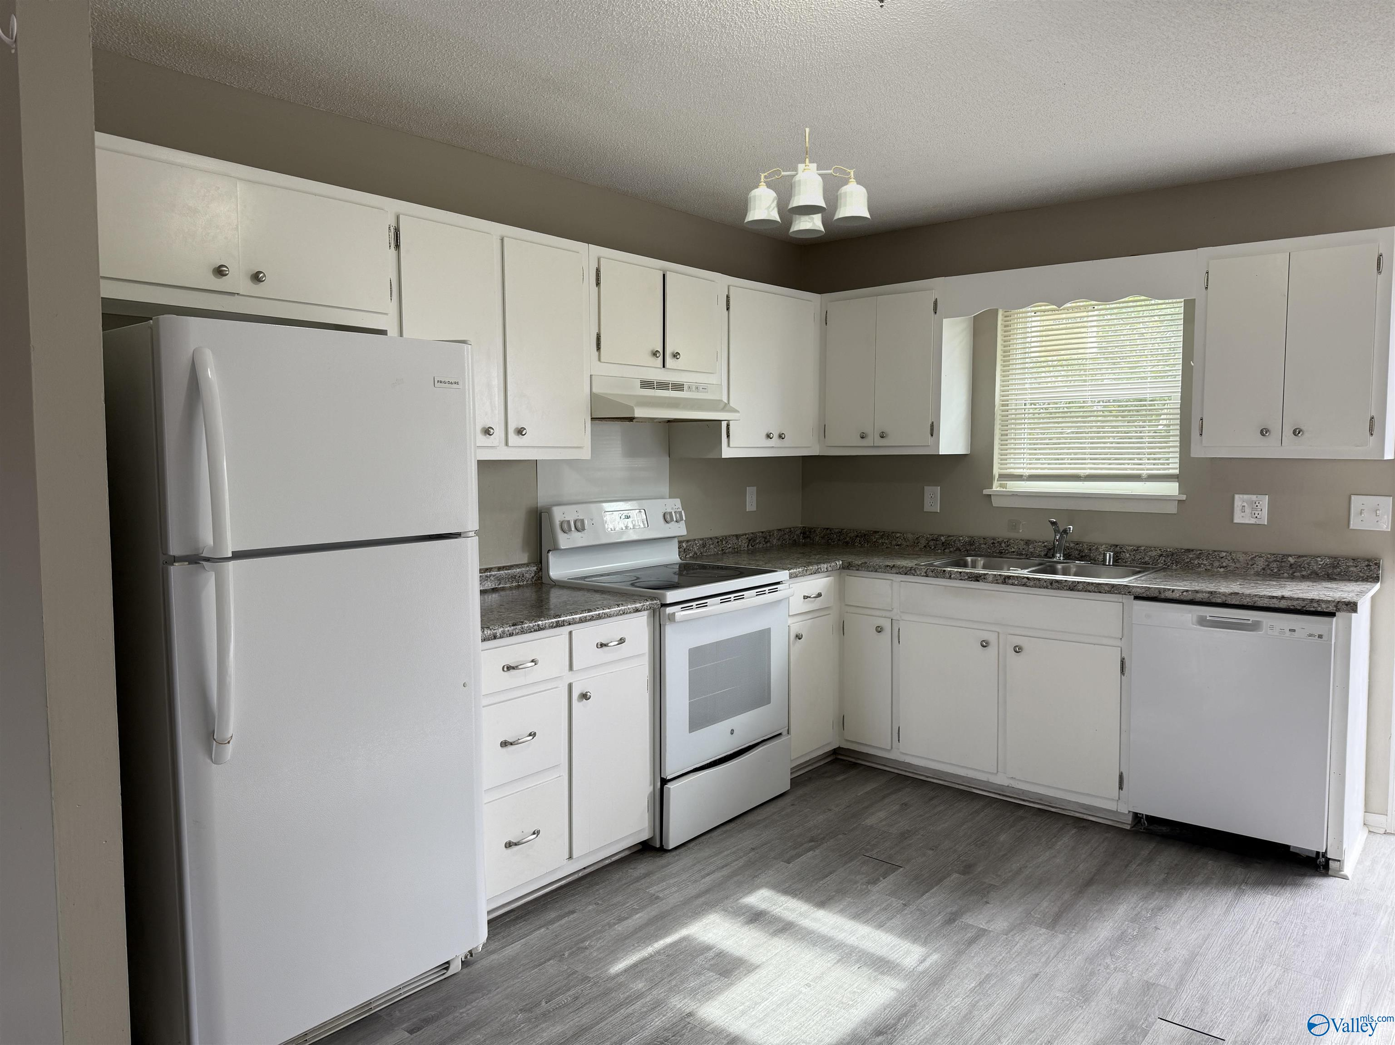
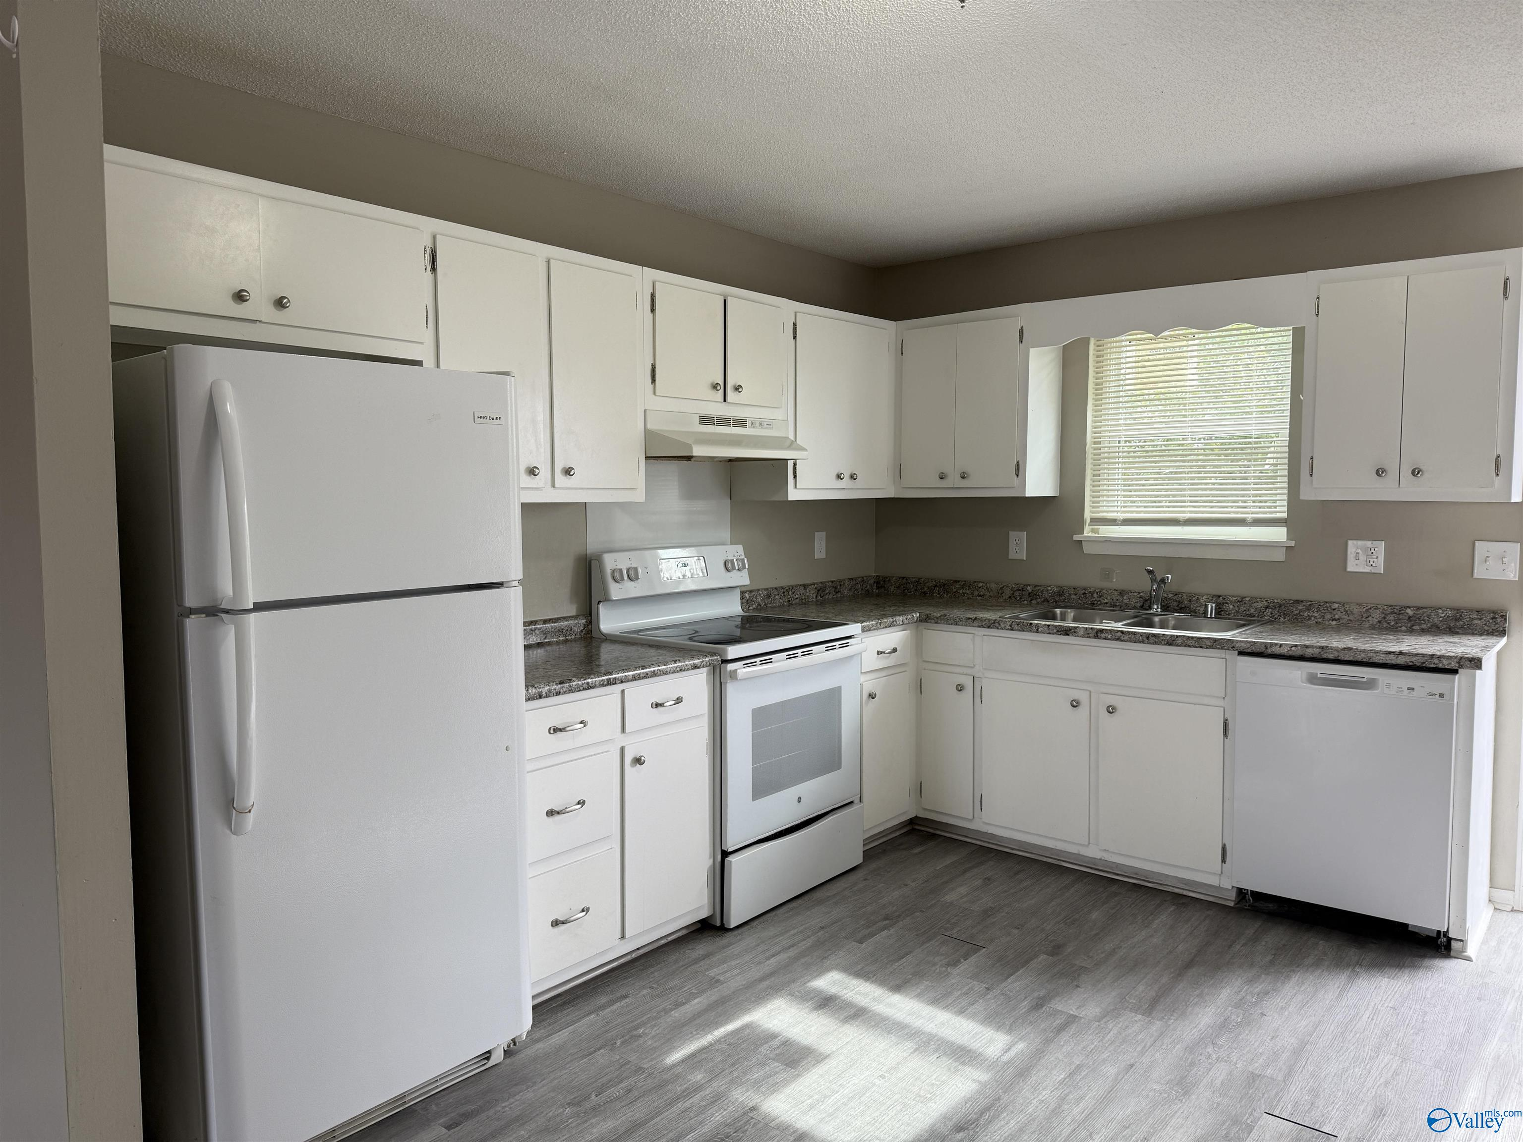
- ceiling light fixture (807, 177)
